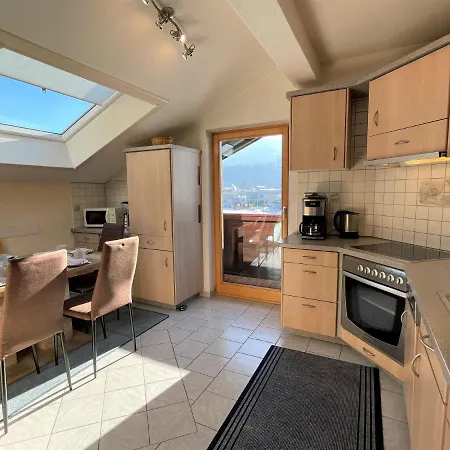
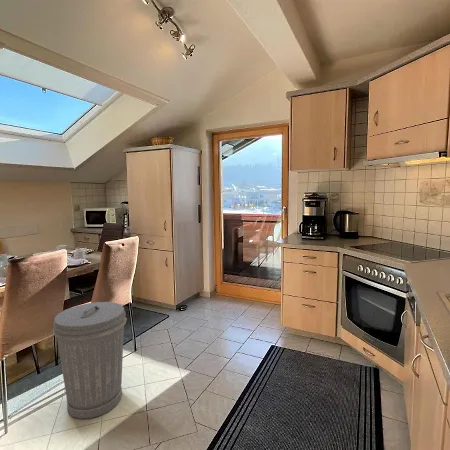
+ trash can (92, 354)
